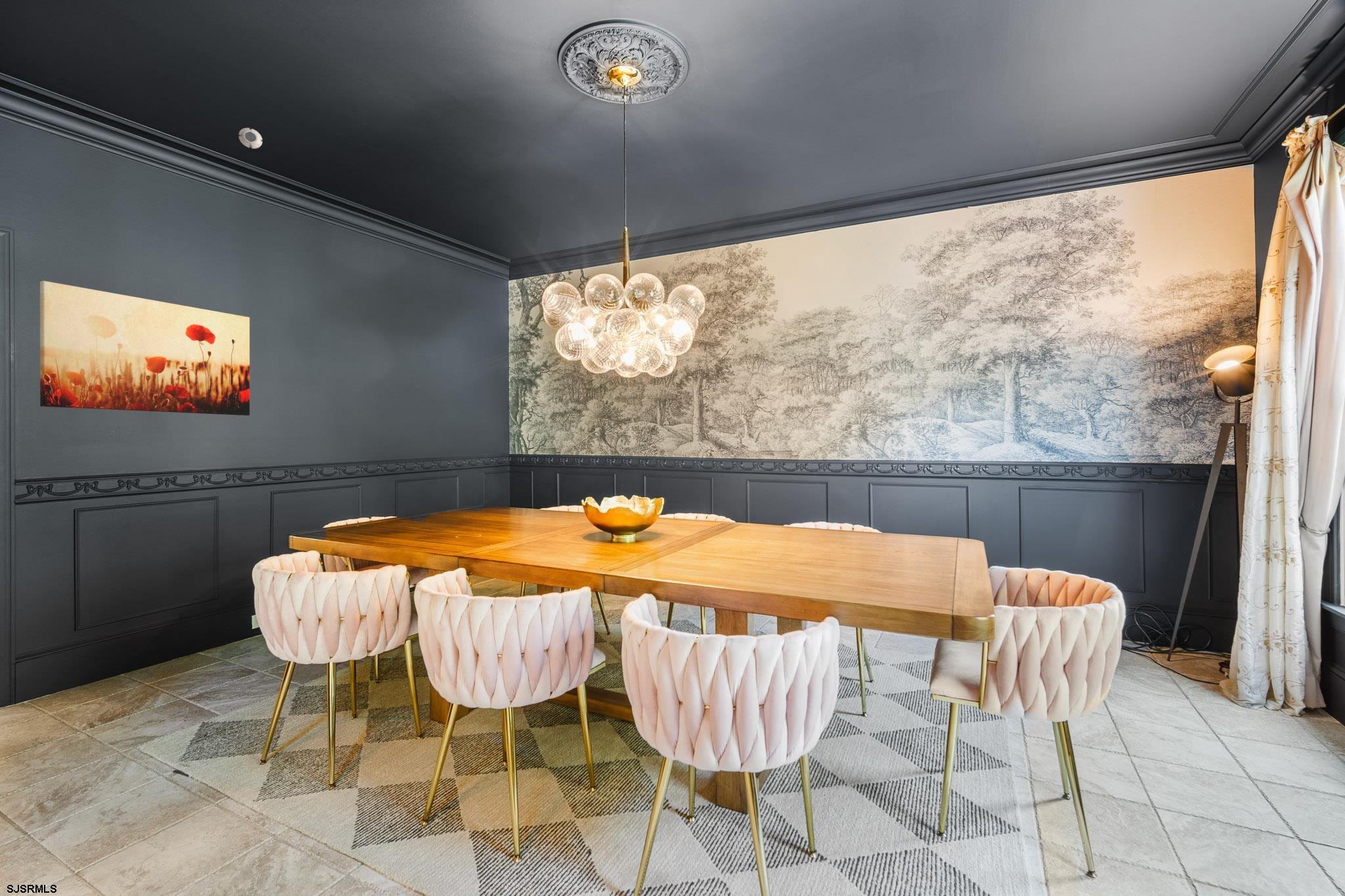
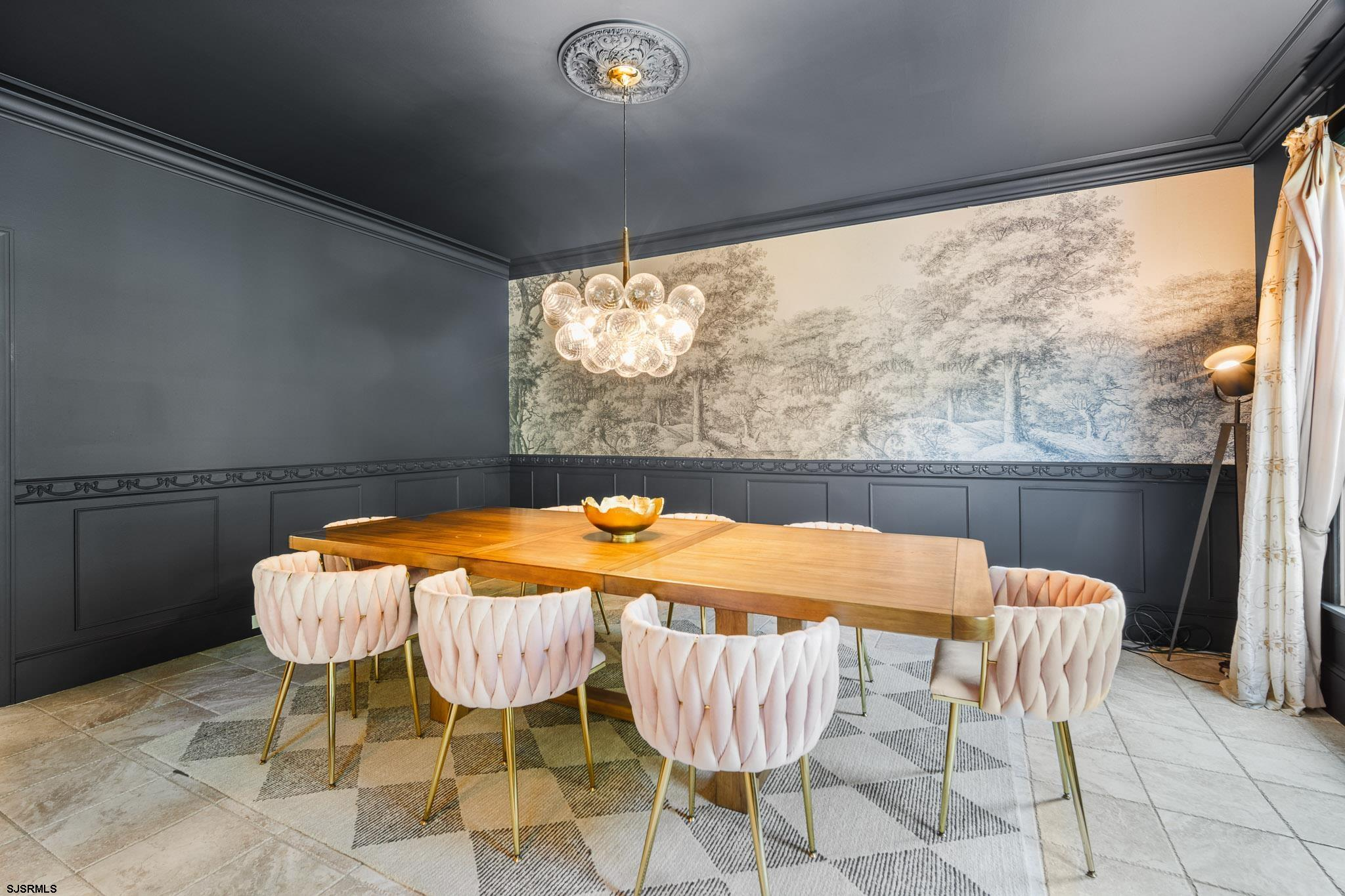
- smoke detector (250, 137)
- wall art (157, 356)
